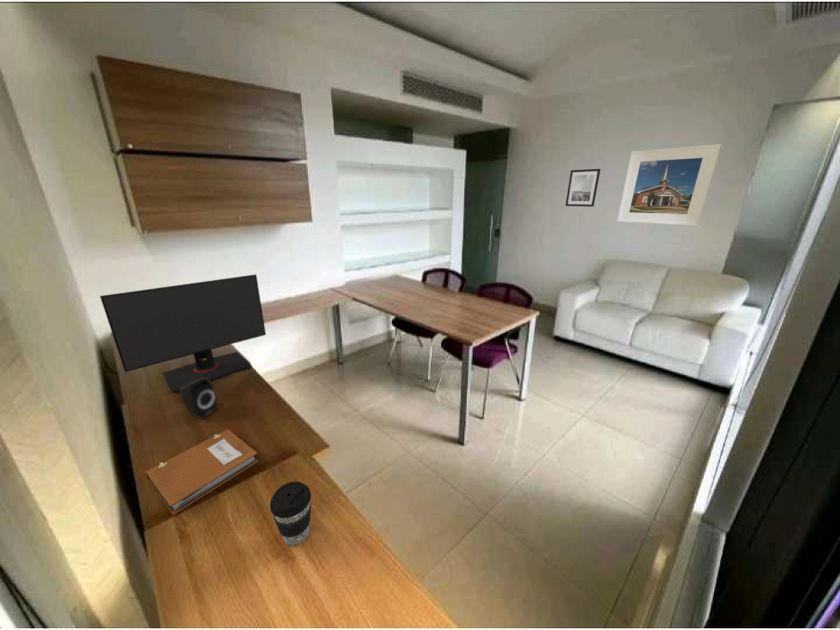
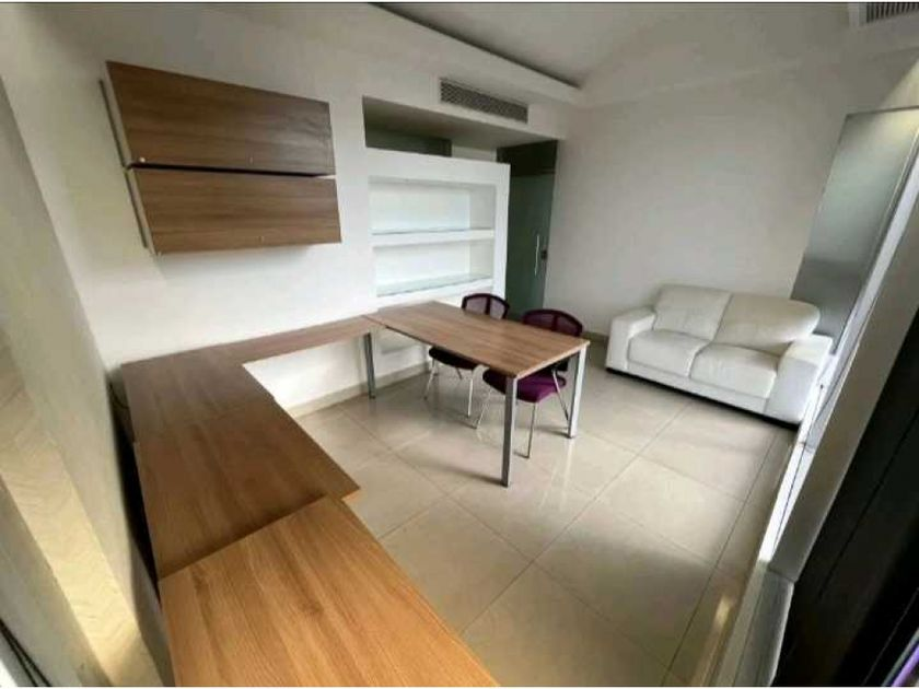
- computer monitor (198, 329)
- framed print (663, 187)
- wall art (582, 188)
- coffee cup (293, 514)
- notebook (205, 464)
- speaker (196, 396)
